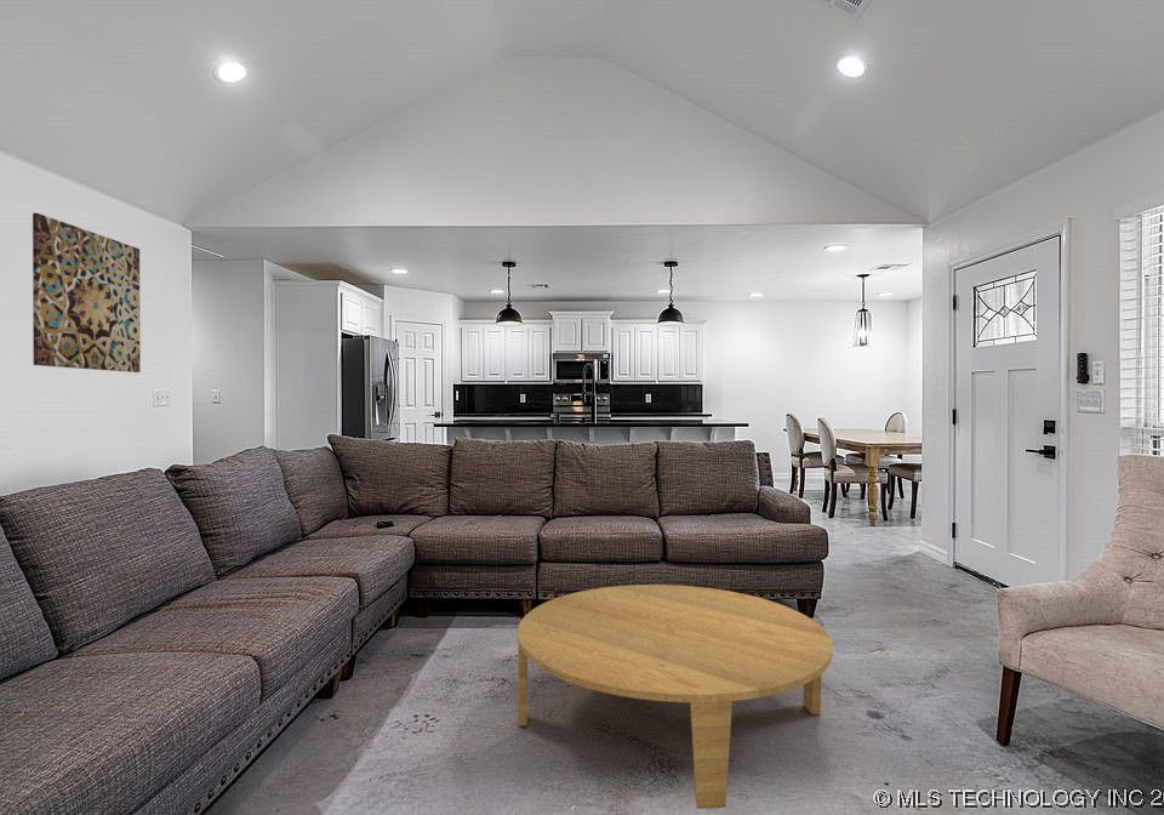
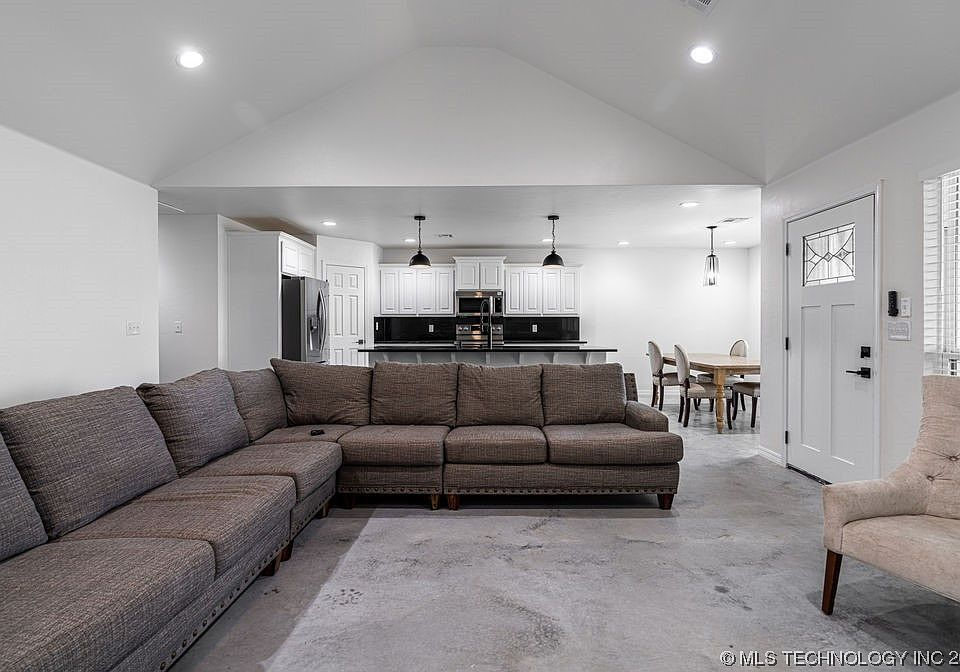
- coffee table (669, 671)
- wall art (91, 301)
